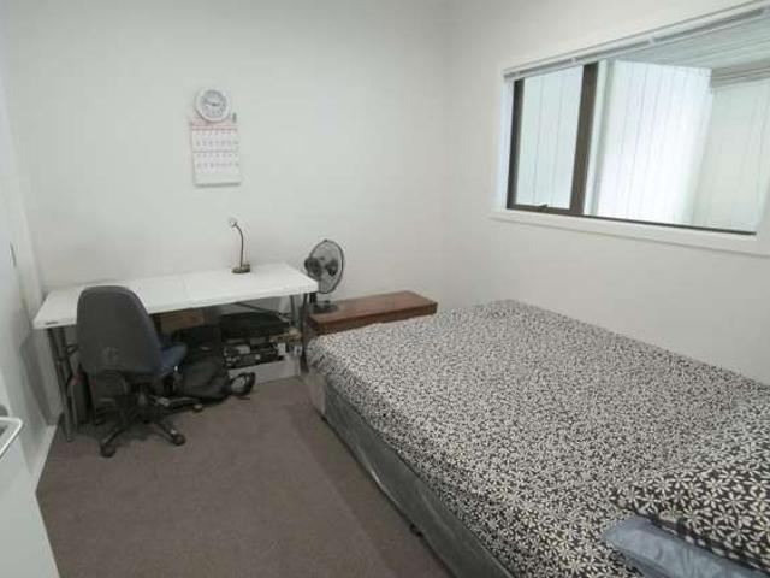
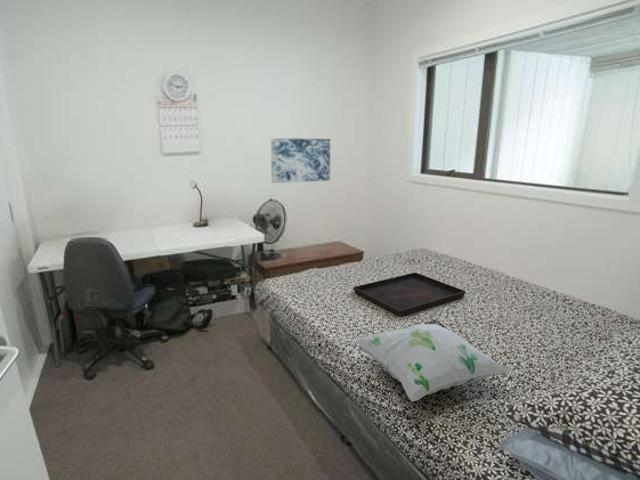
+ wall art (301, 160)
+ decorative pillow (426, 353)
+ serving tray (408, 291)
